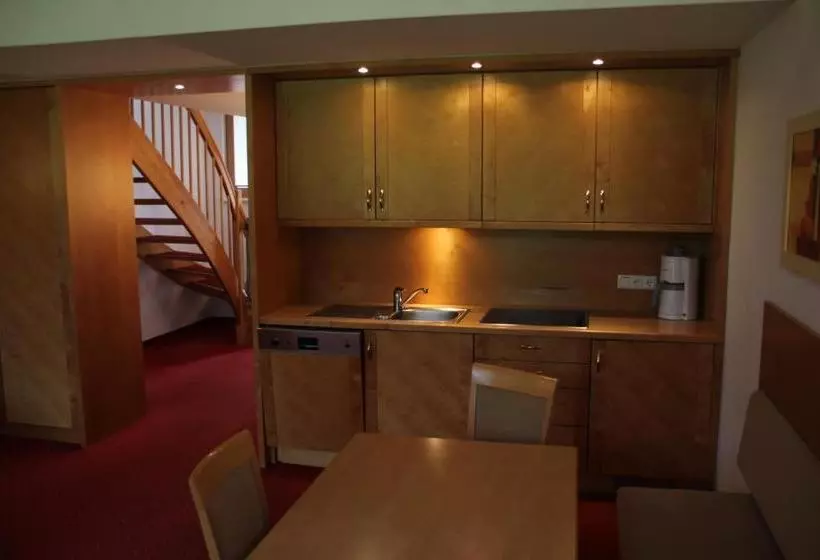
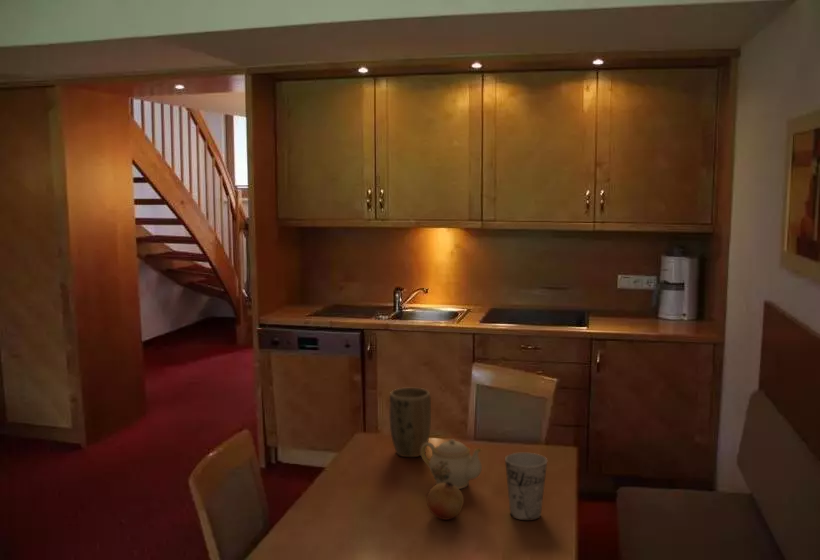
+ fruit (445, 498)
+ cup (525, 486)
+ plant pot (410, 422)
+ teapot (450, 461)
